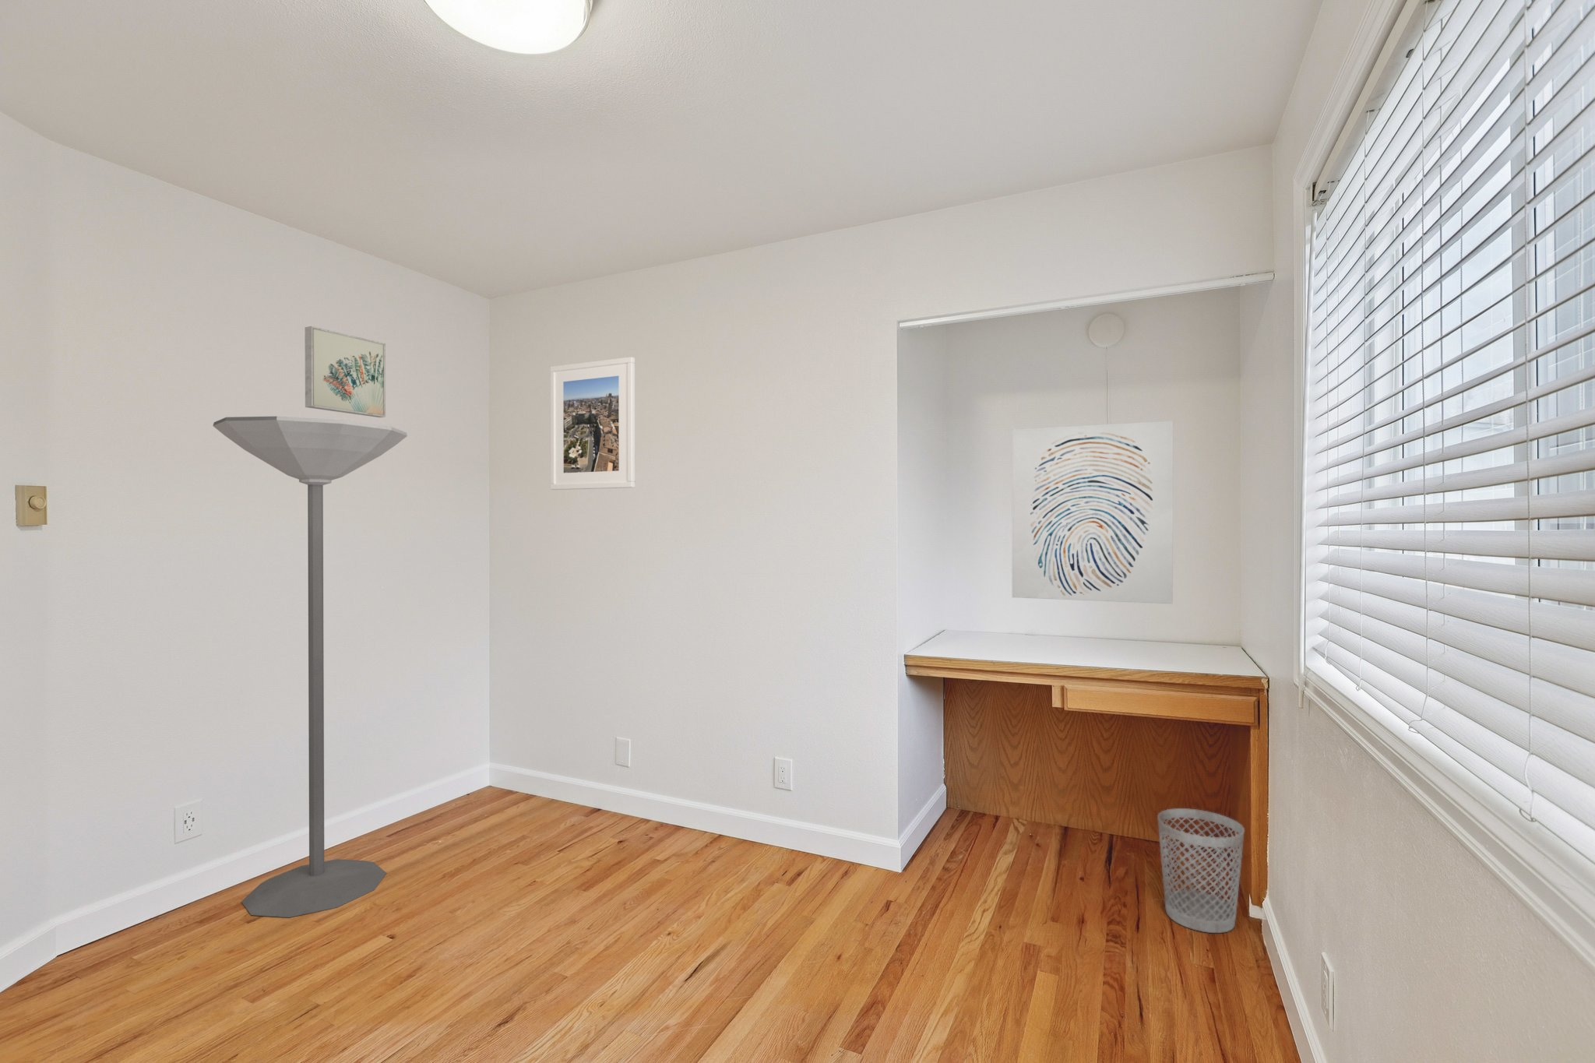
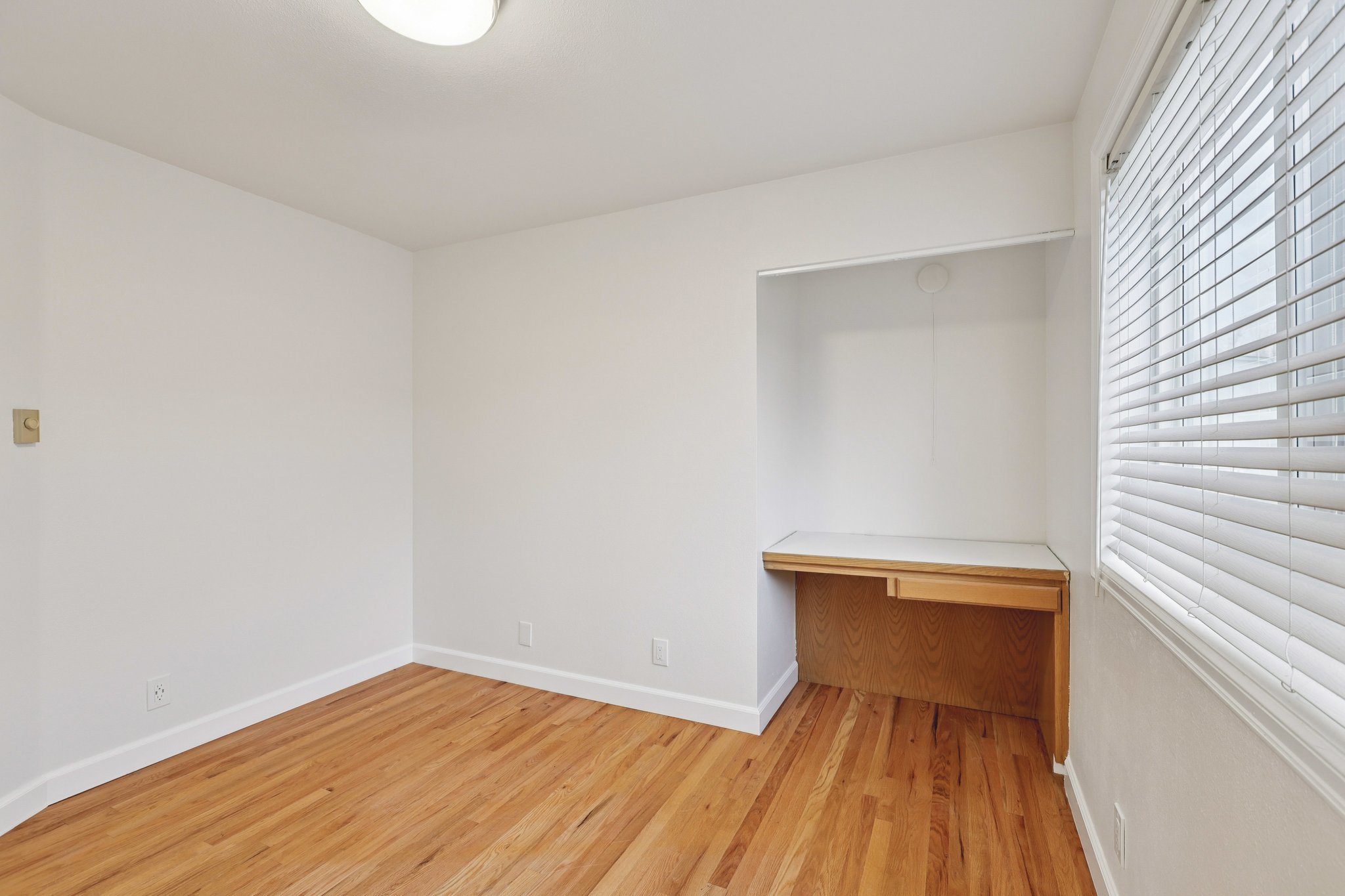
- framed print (591, 425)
- wall art (1089, 513)
- wastebasket (1199, 870)
- floor lamp (315, 657)
- wall art (346, 374)
